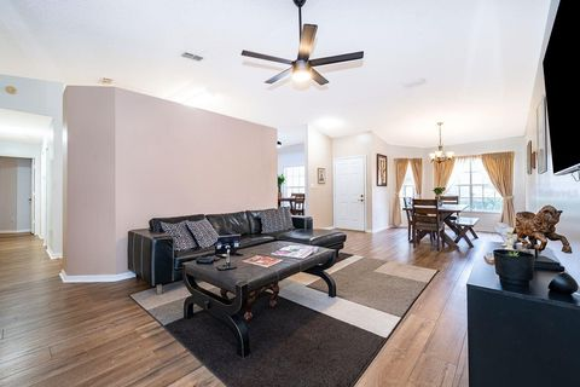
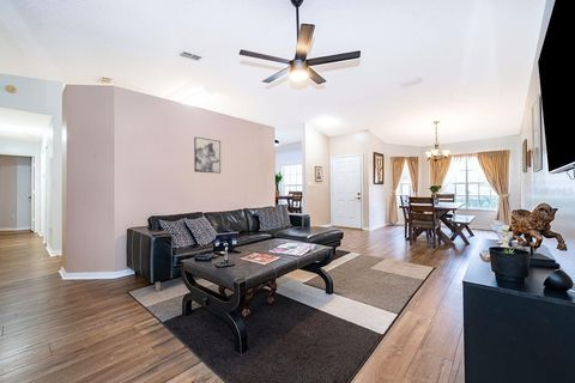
+ wall art (207, 156)
